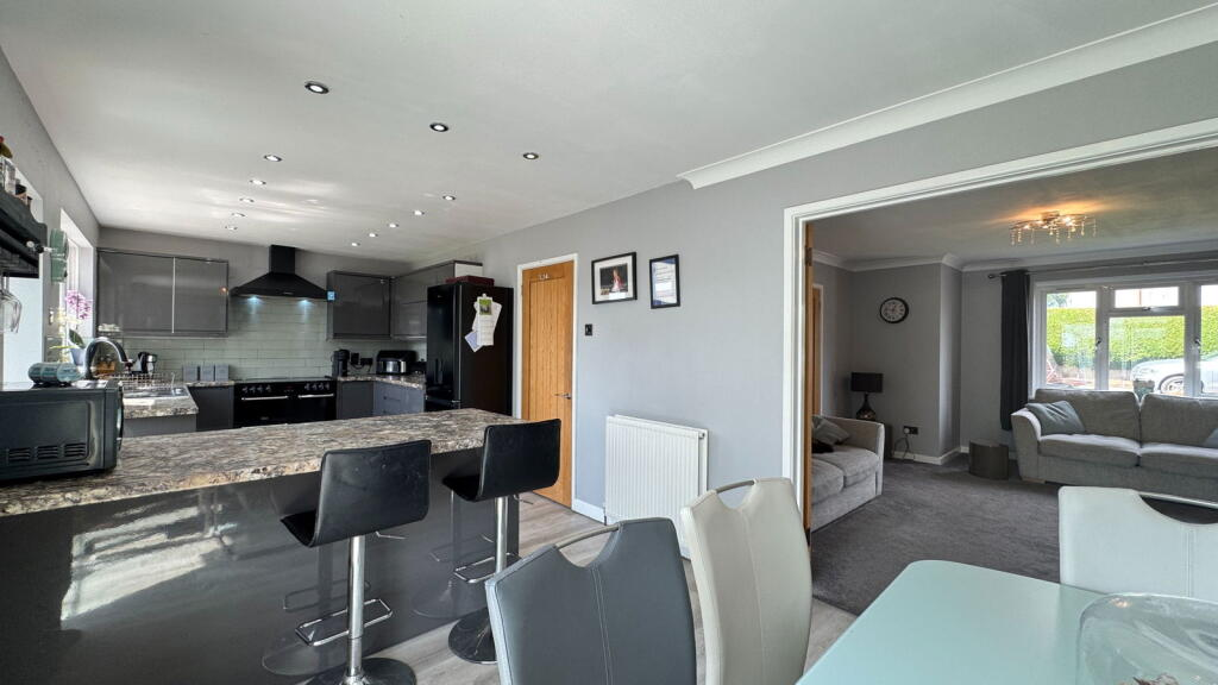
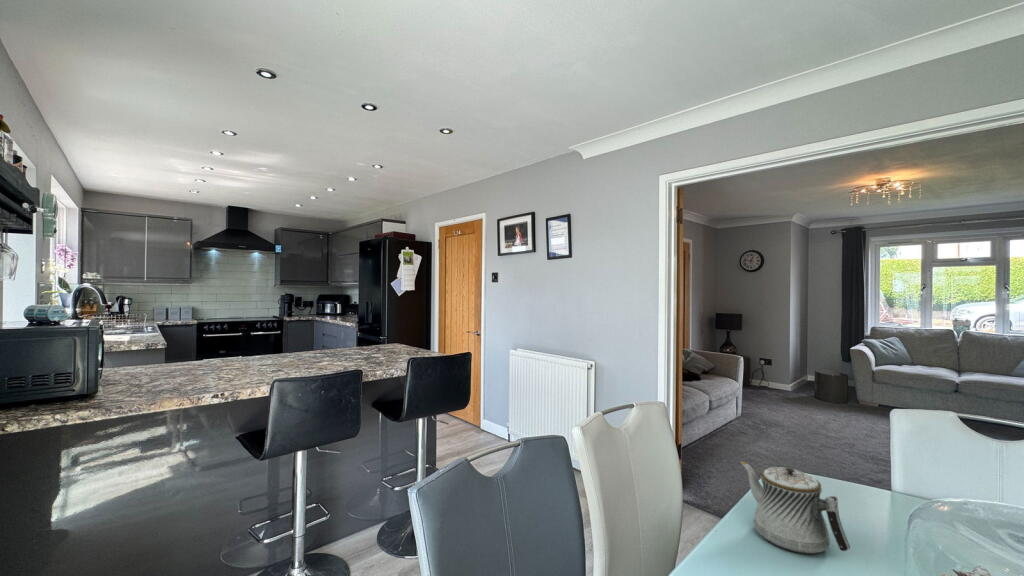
+ teapot (788, 502)
